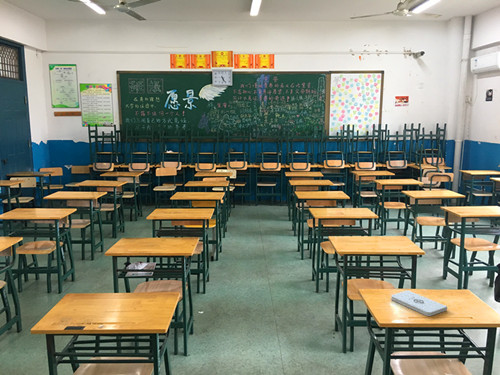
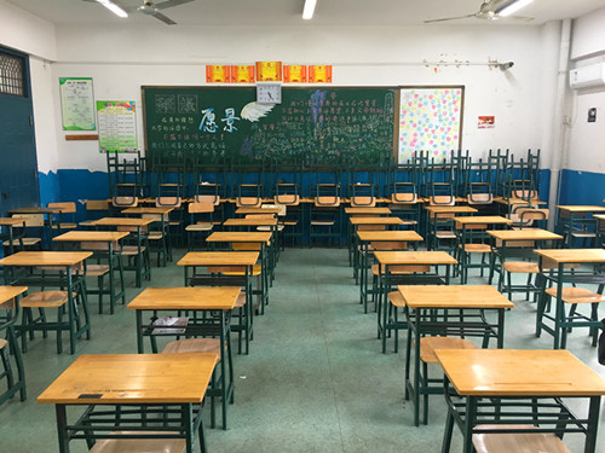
- notepad (417, 302)
